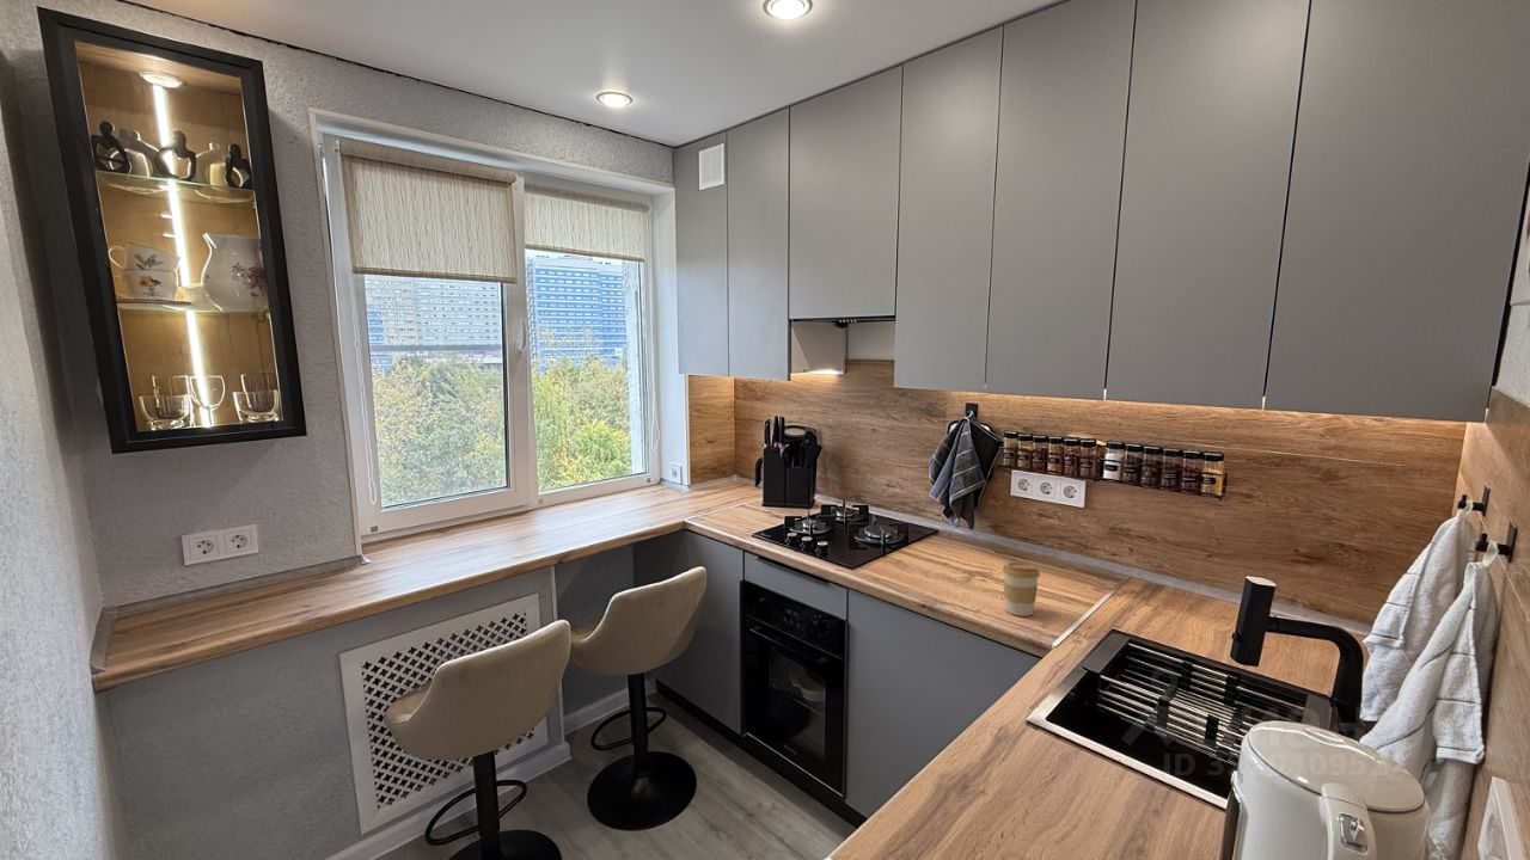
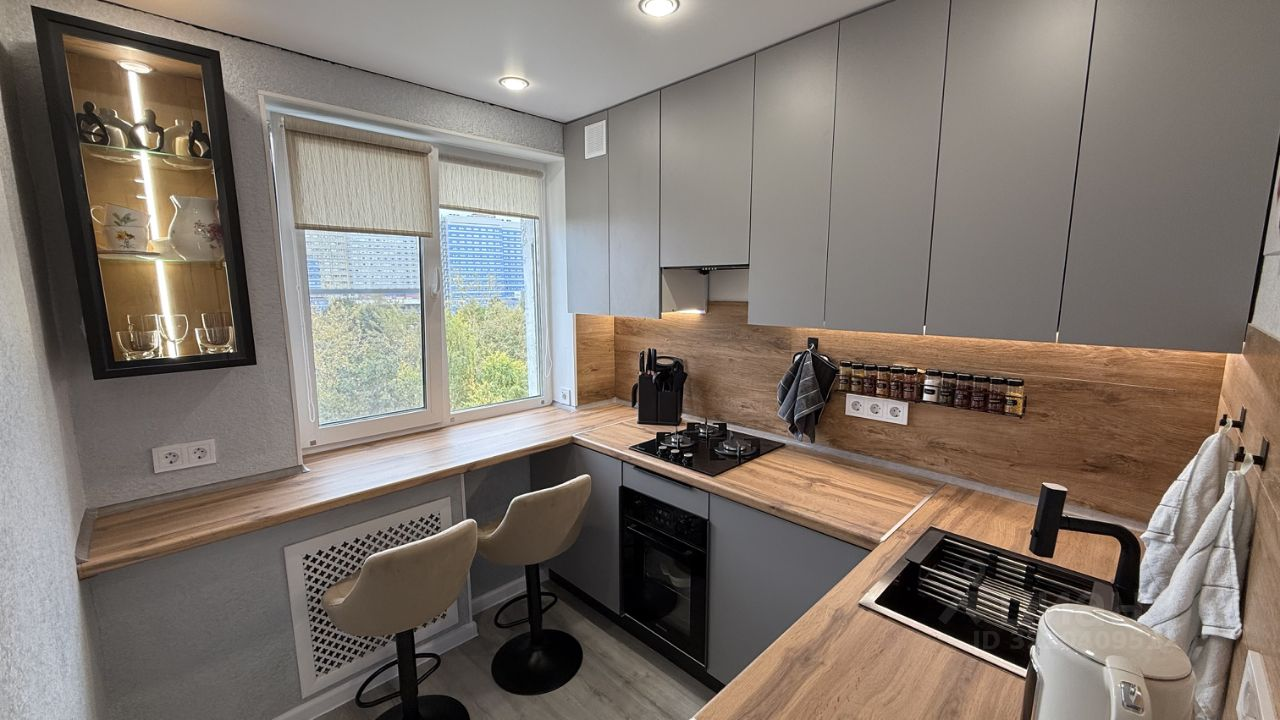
- coffee cup (1020, 586)
